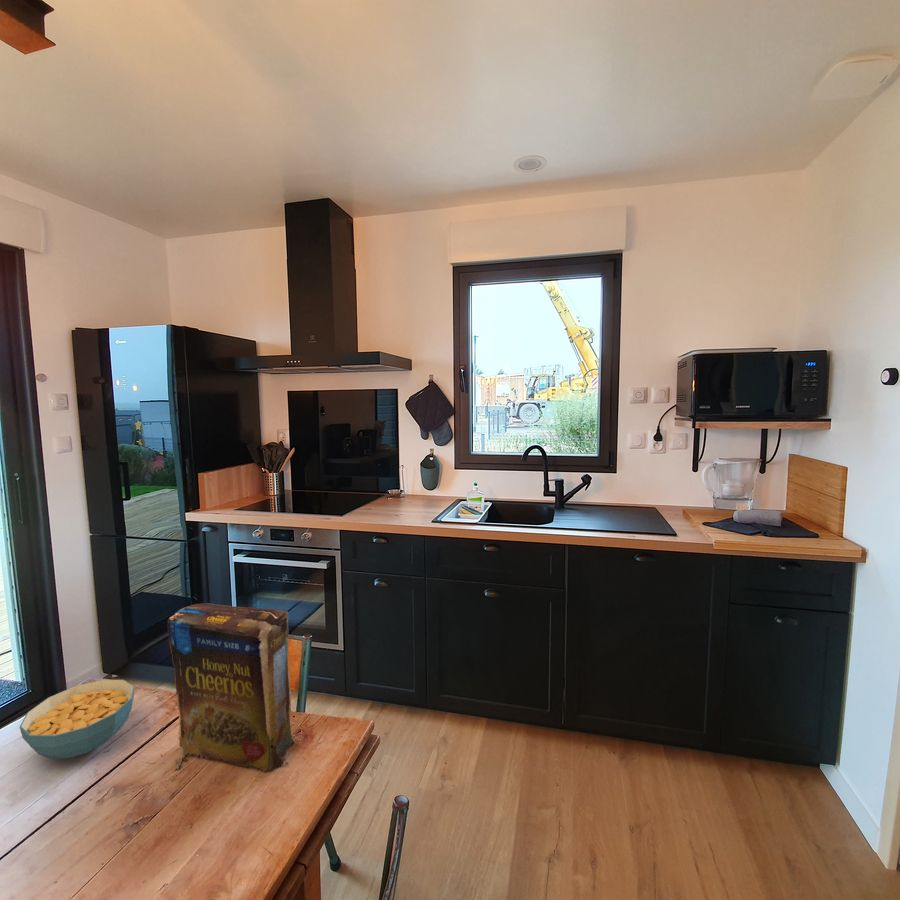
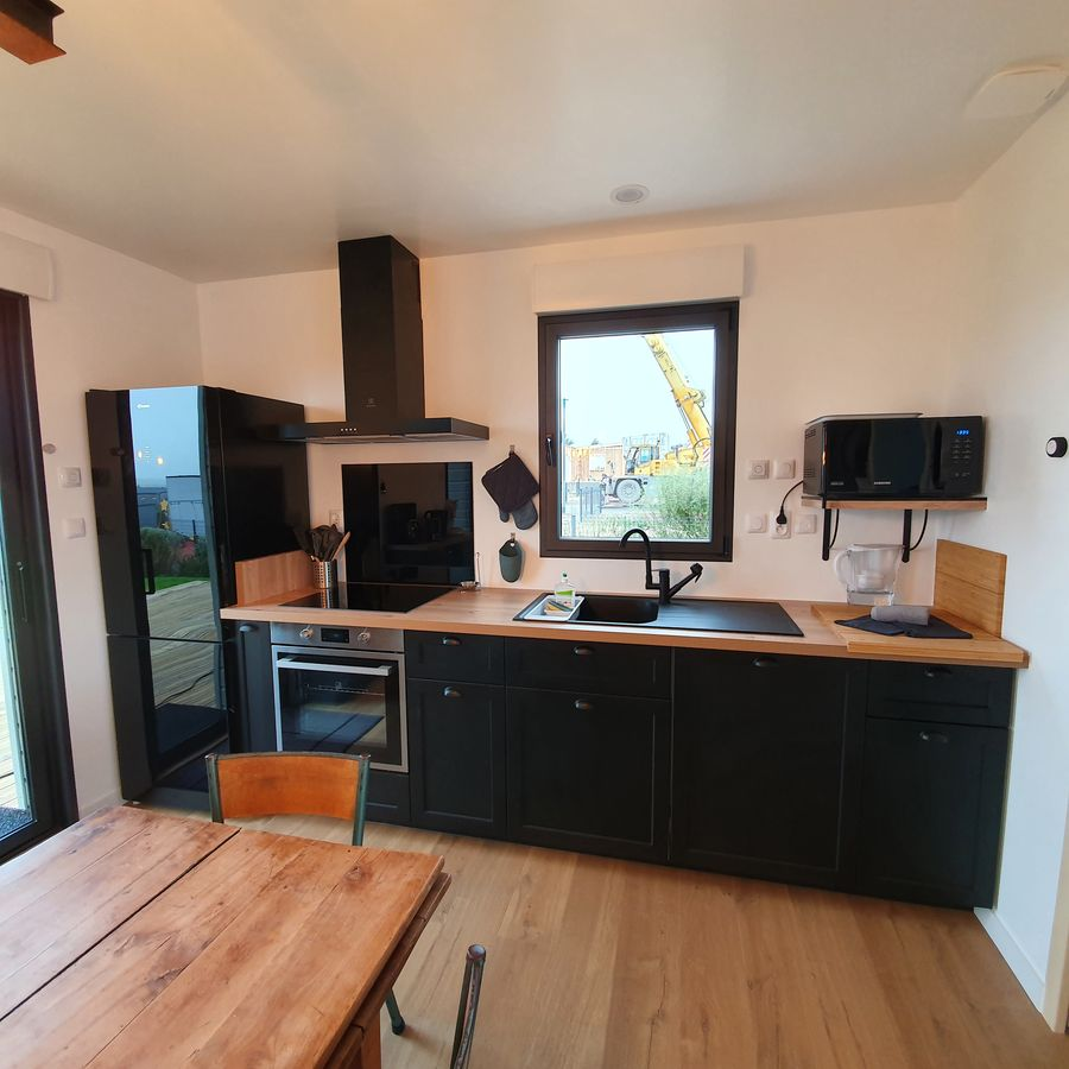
- cereal bowl (82, 725)
- cereal box (226, 687)
